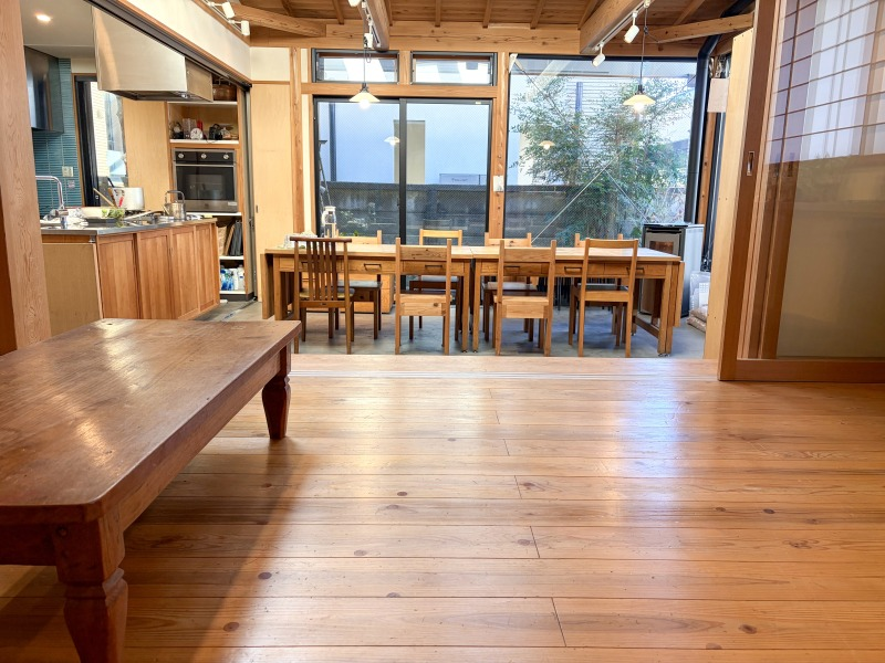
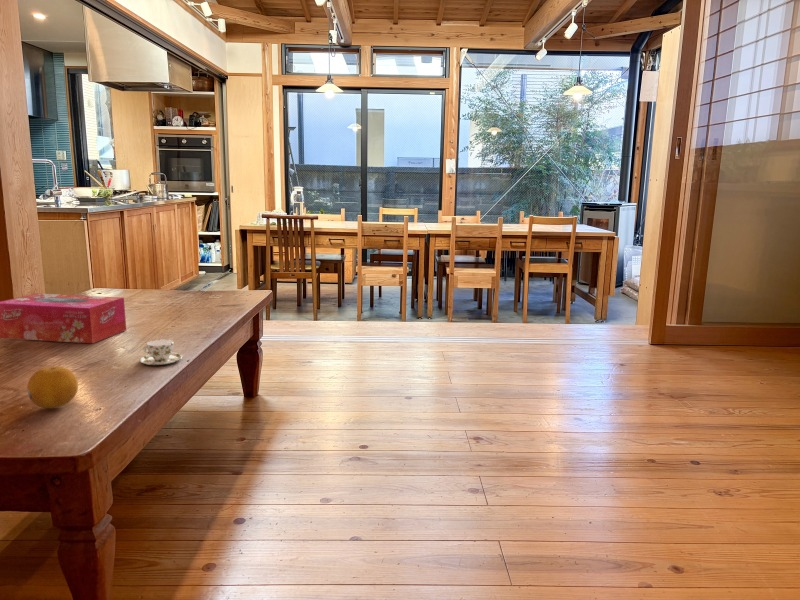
+ teacup (160, 351)
+ fruit (53, 387)
+ tissue box (62, 317)
